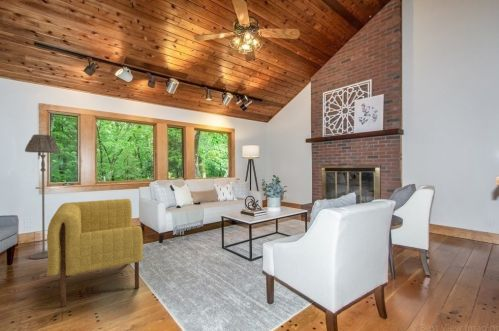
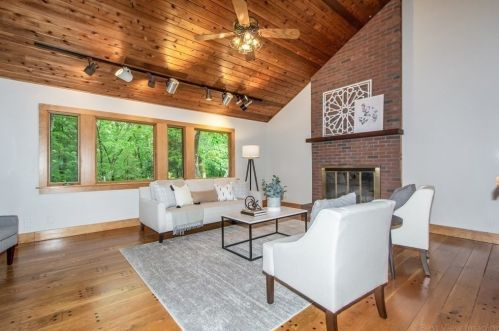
- armchair (97, 243)
- floor lamp (43, 195)
